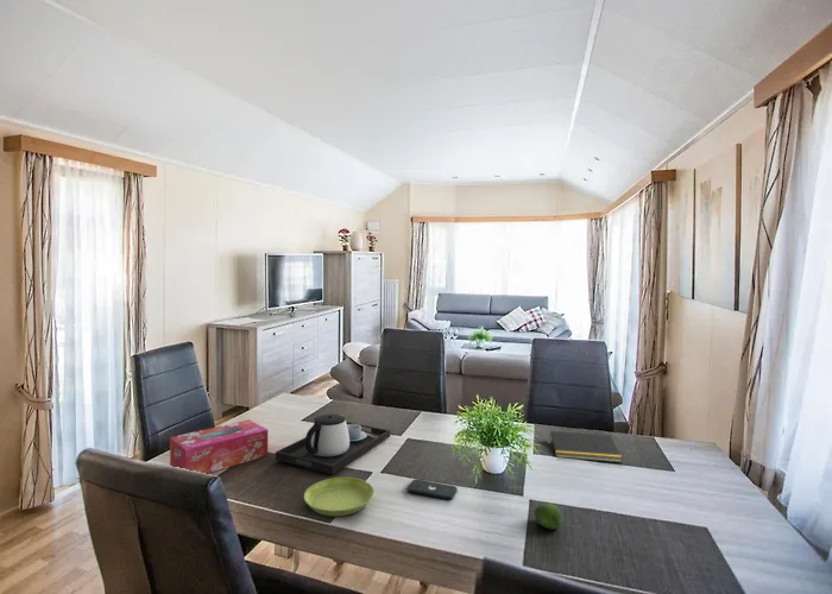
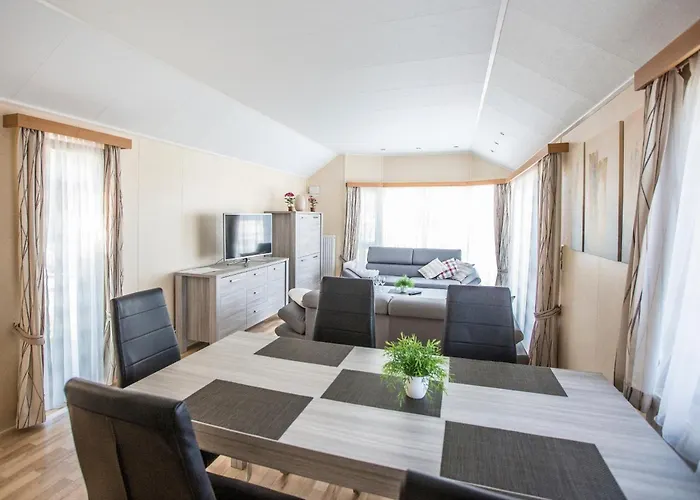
- notepad (584, 446)
- teapot (336, 430)
- fruit (547, 514)
- tissue box (220, 447)
- saucer (339, 497)
- smartphone (431, 488)
